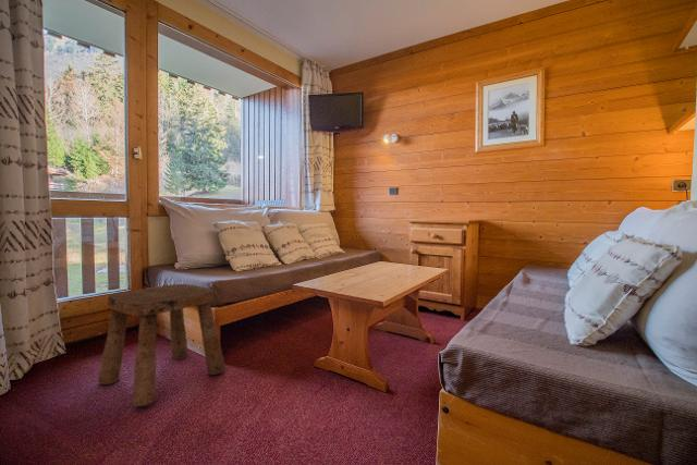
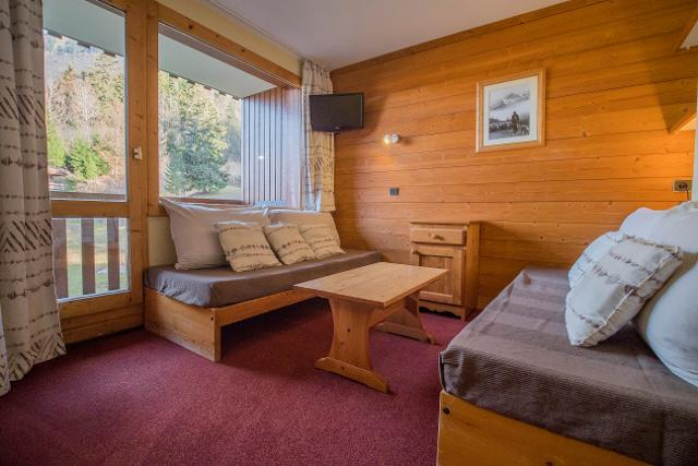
- stool (170, 334)
